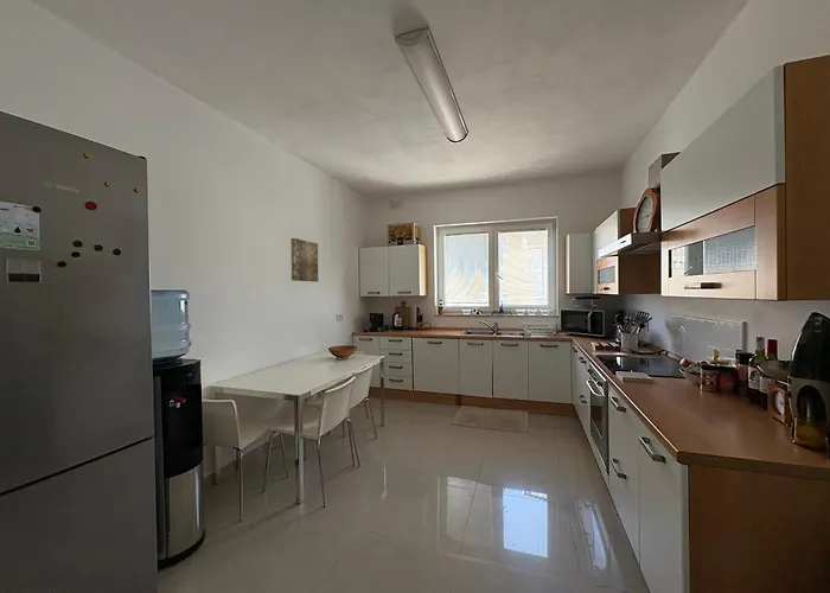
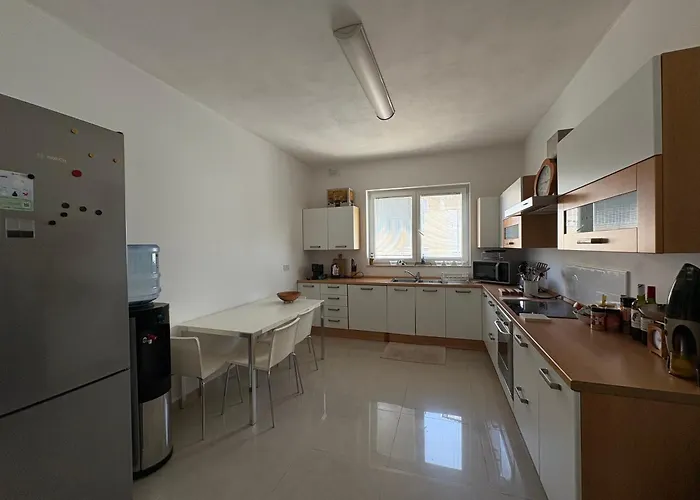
- wall art (305, 261)
